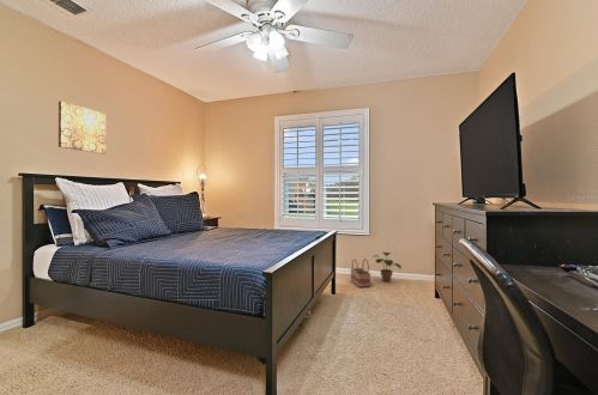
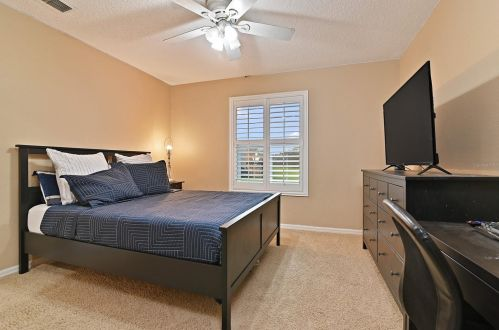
- potted plant (386, 267)
- wall art (83, 129)
- basket (360, 271)
